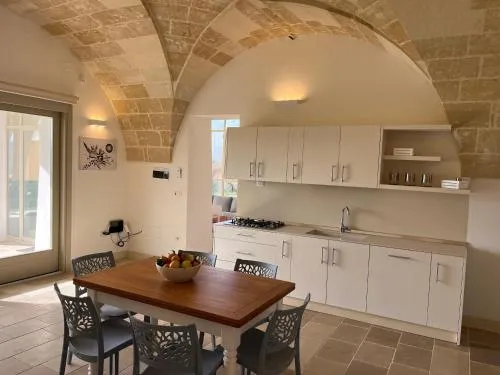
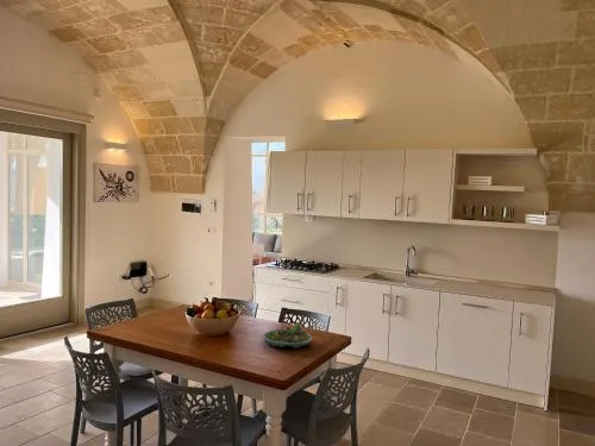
+ succulent planter (287, 332)
